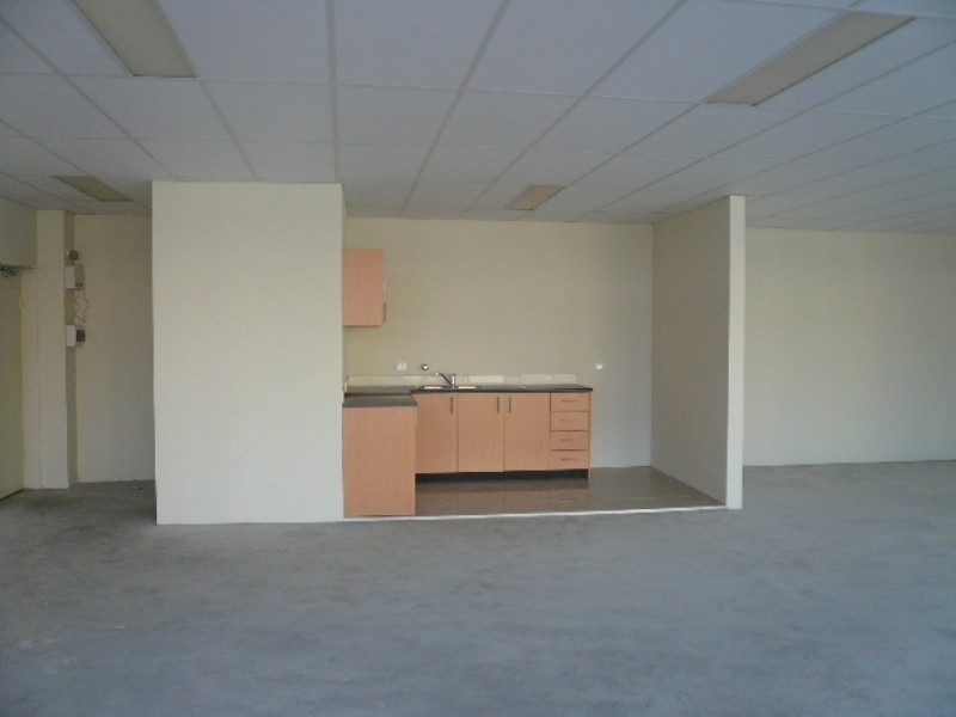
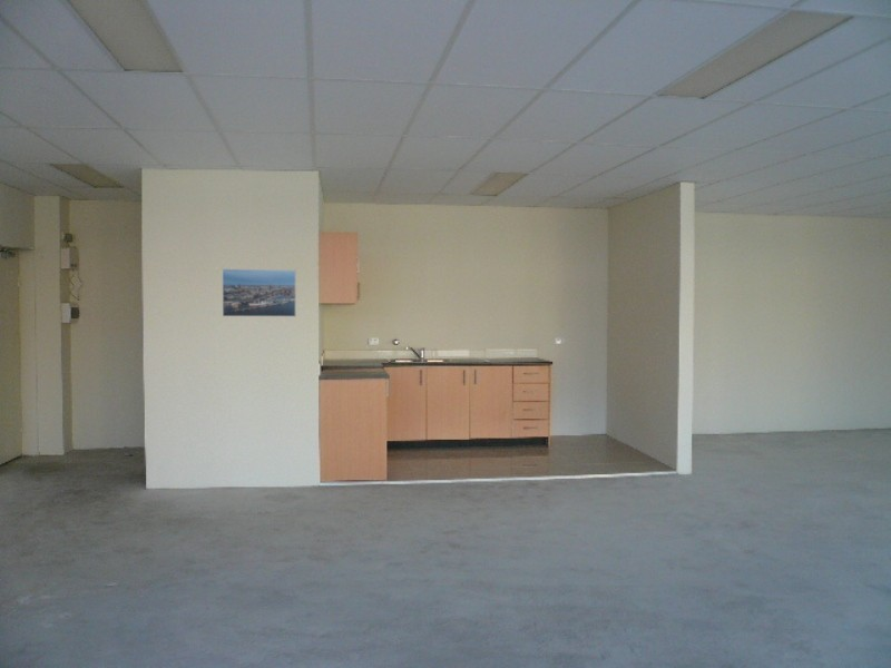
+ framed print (260, 293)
